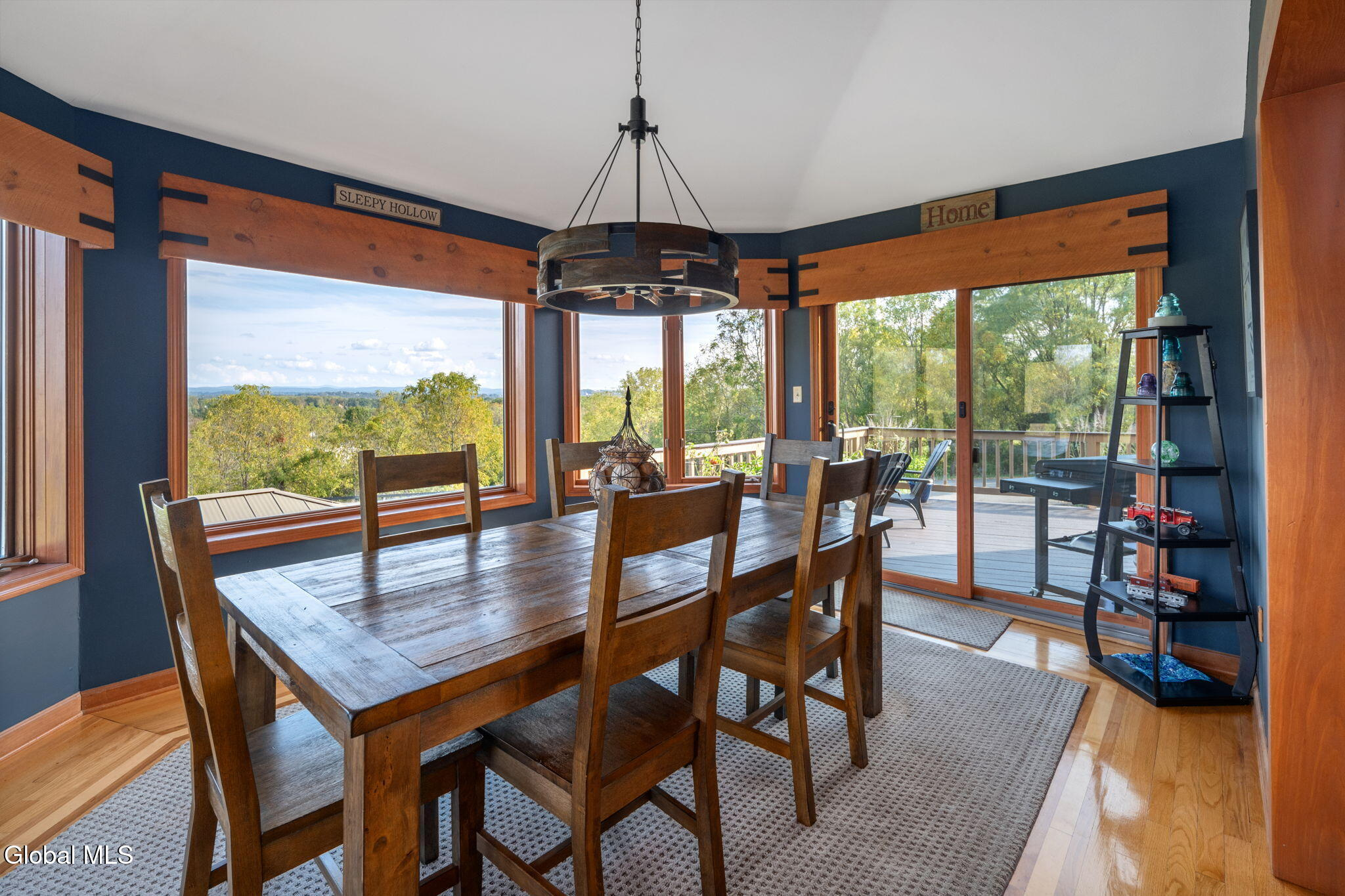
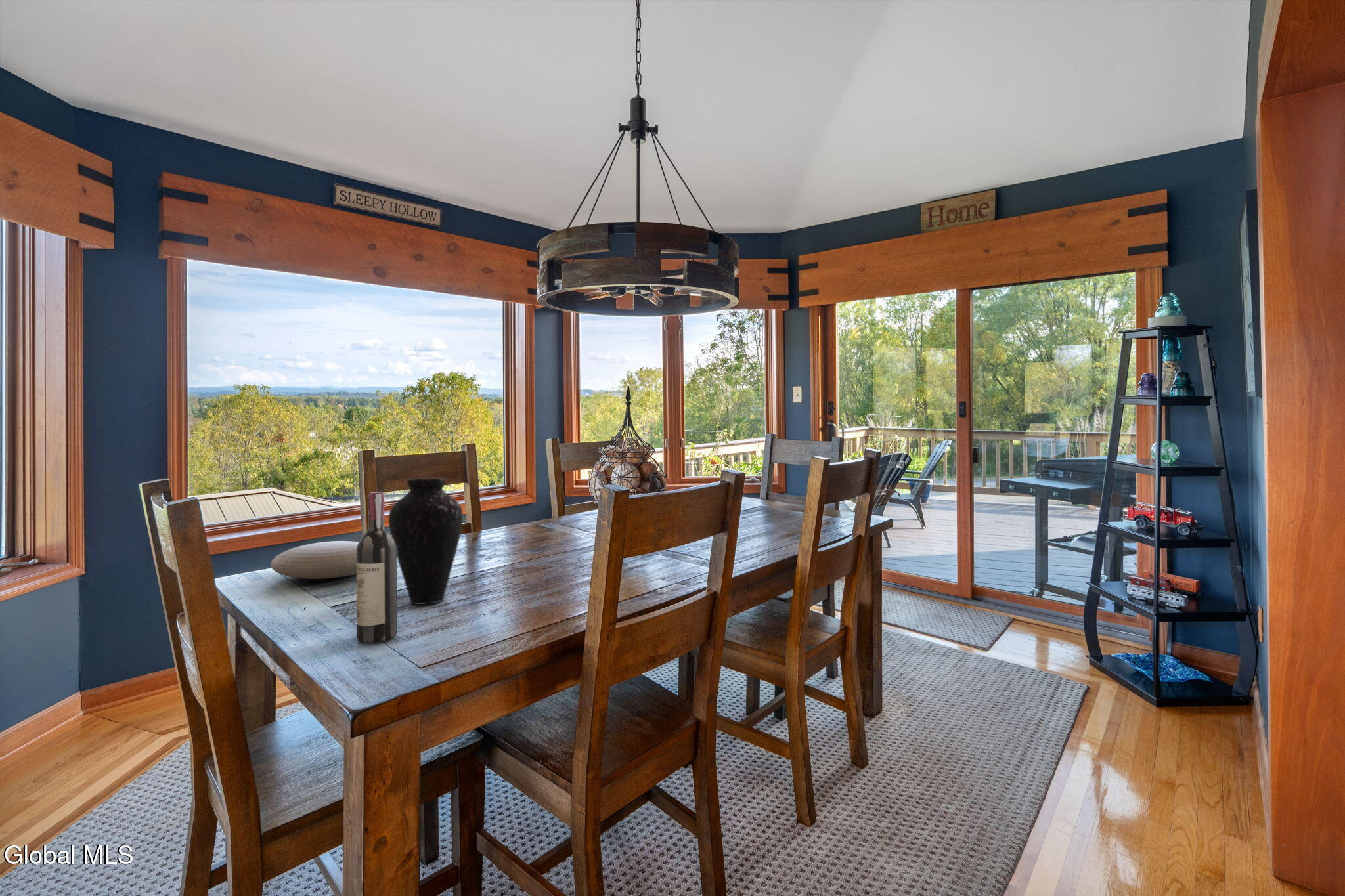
+ vase (426, 540)
+ plate (330, 559)
+ wine bottle (376, 565)
